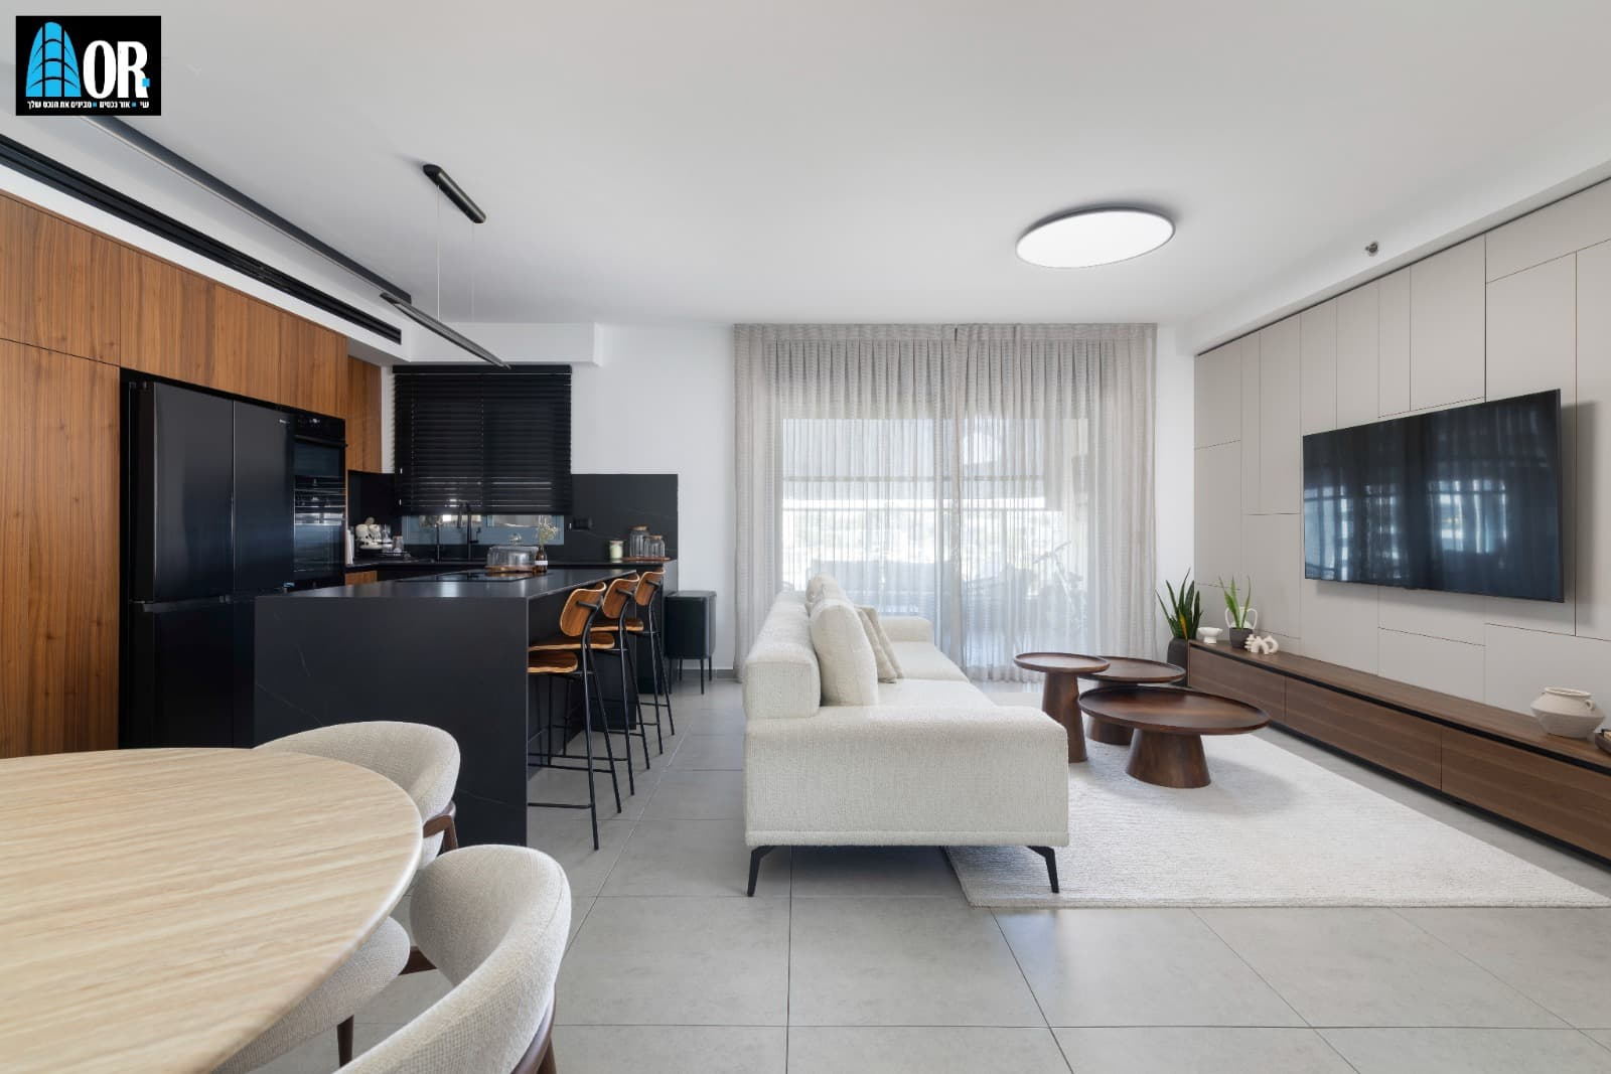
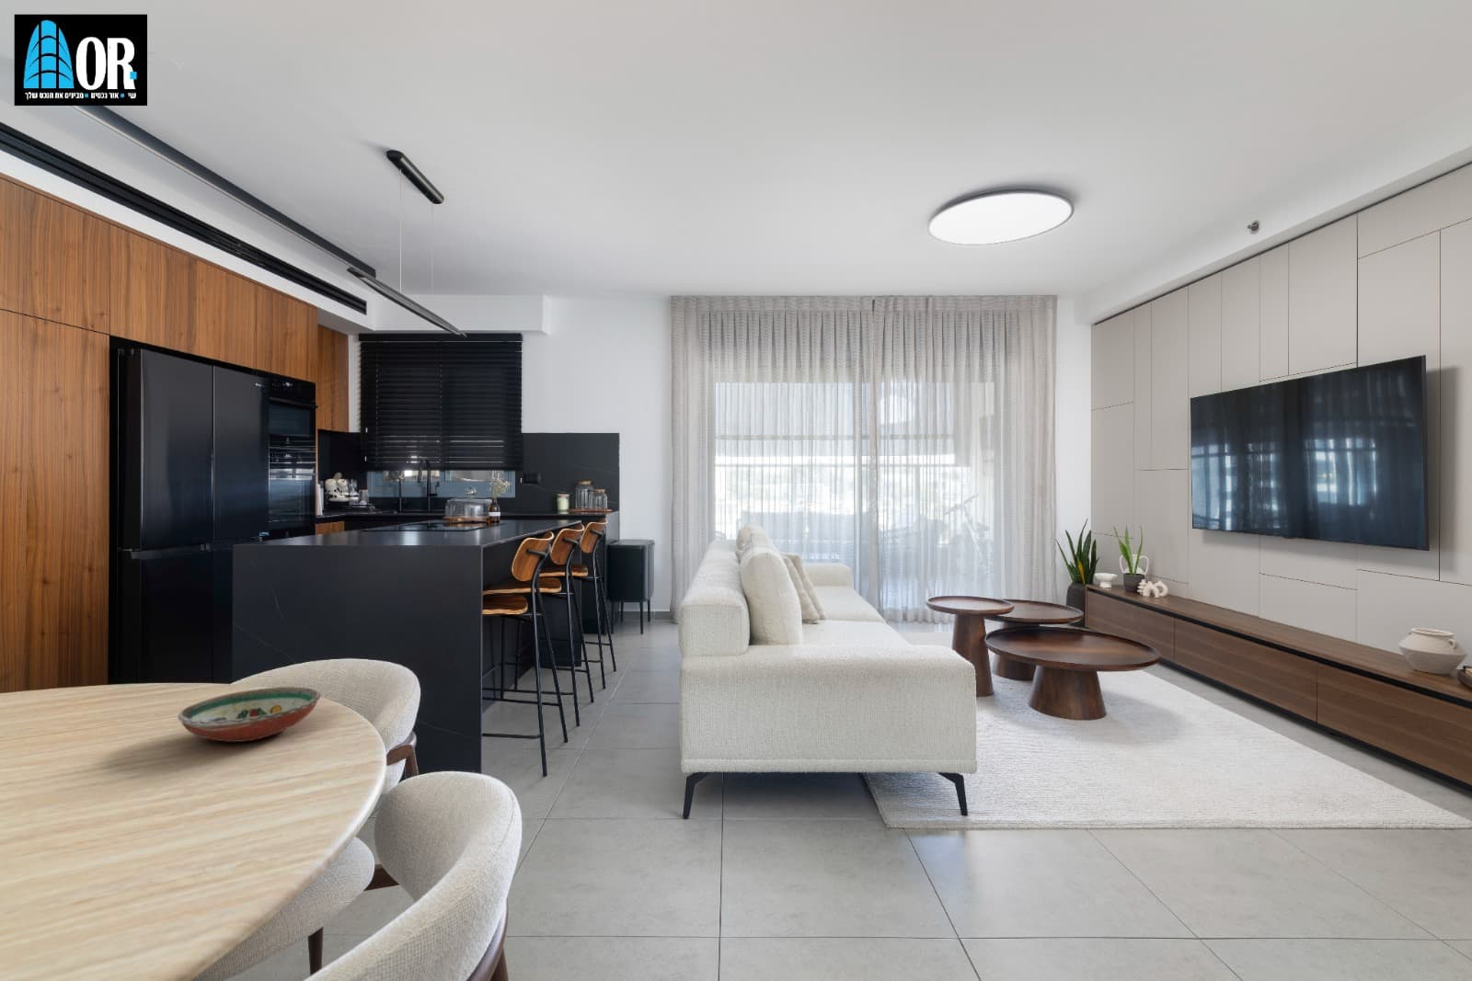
+ decorative bowl (252, 717)
